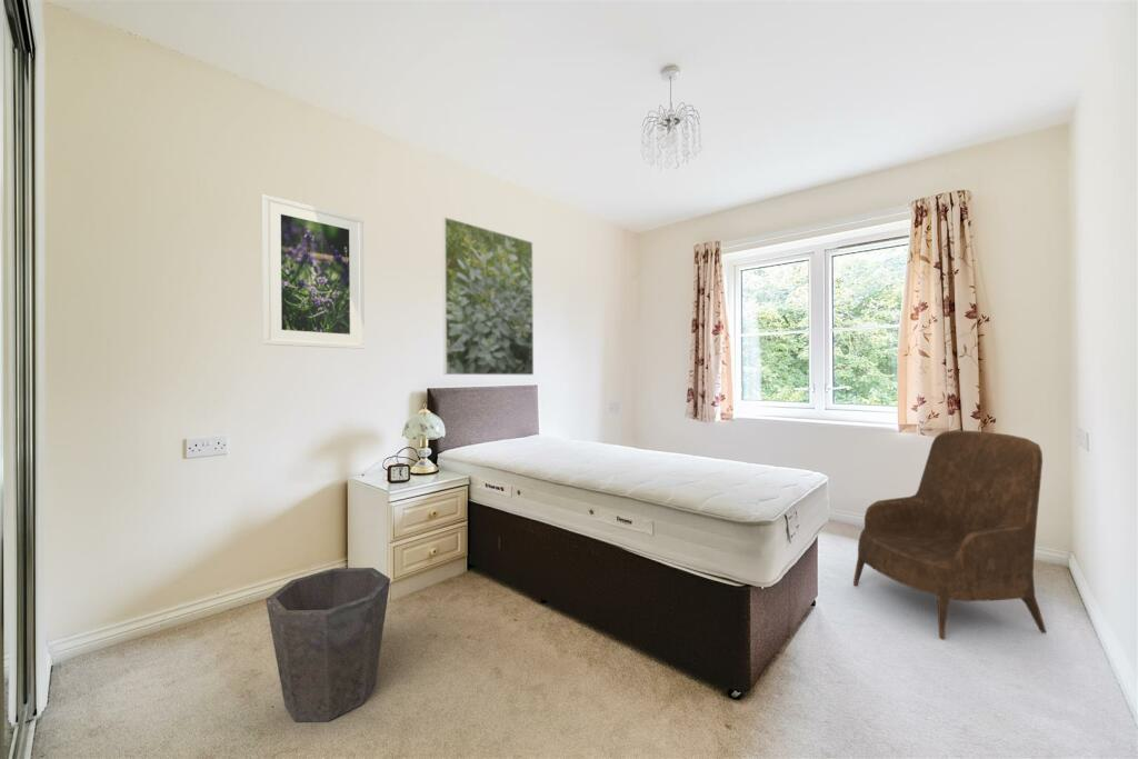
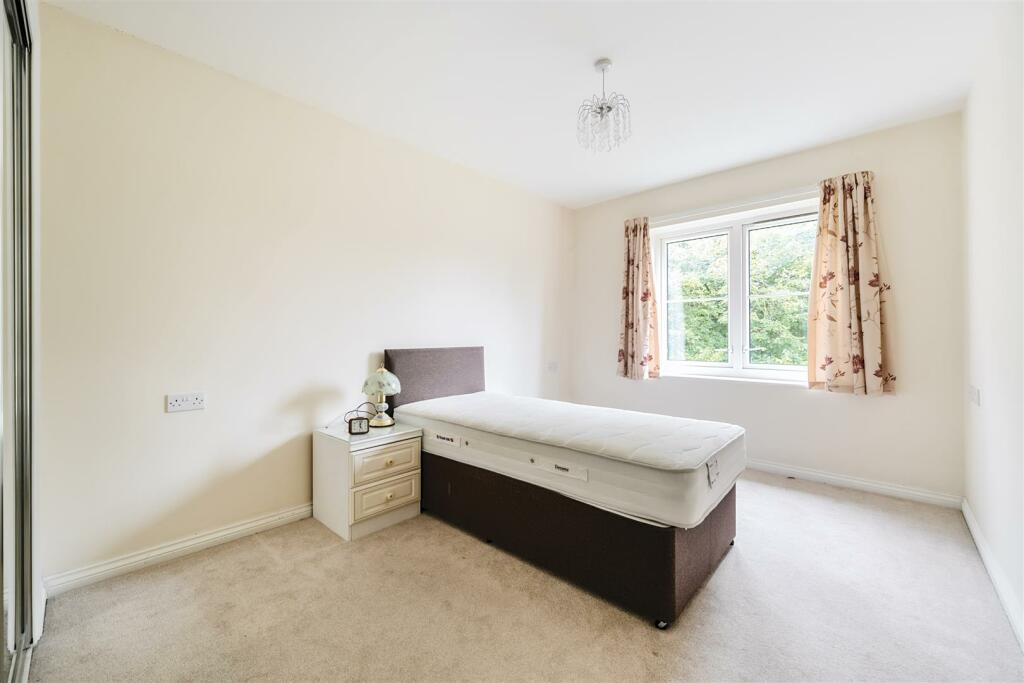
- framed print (491, 302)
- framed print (317, 277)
- waste bin (331, 641)
- armchair (938, 519)
